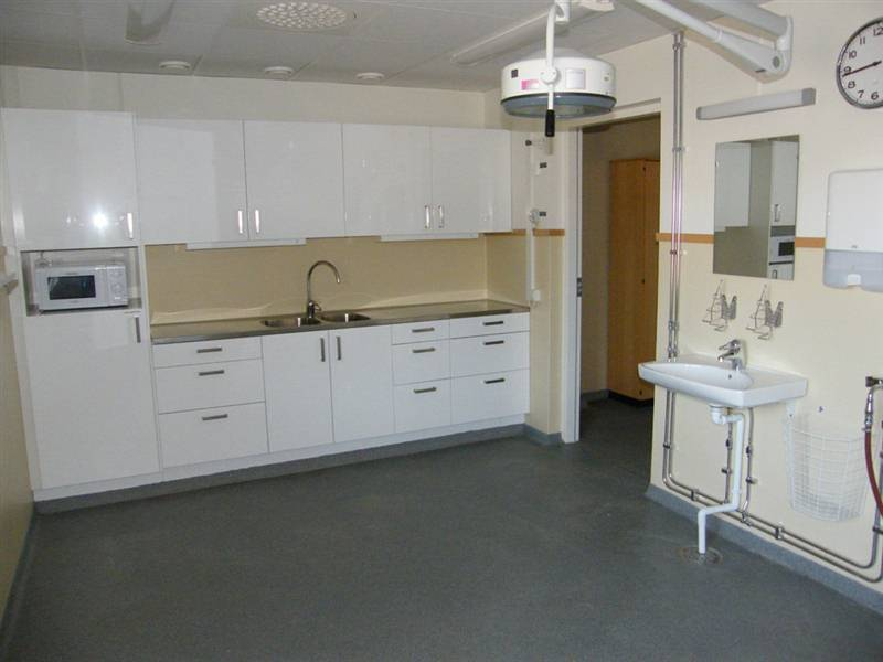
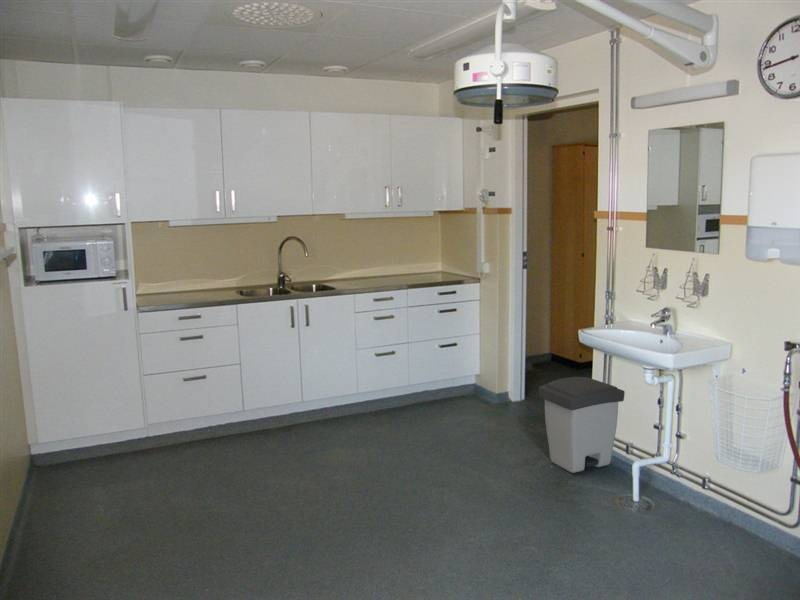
+ trash can (579, 423)
